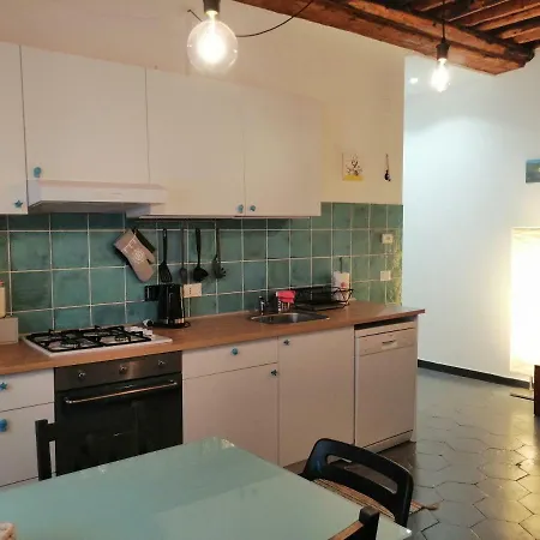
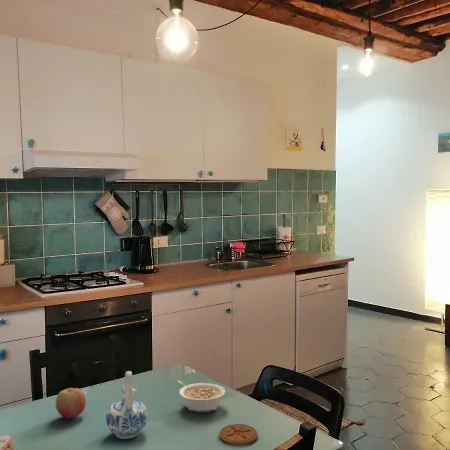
+ ceramic pitcher (126, 400)
+ coaster (238, 434)
+ legume (200, 397)
+ fruit (71, 403)
